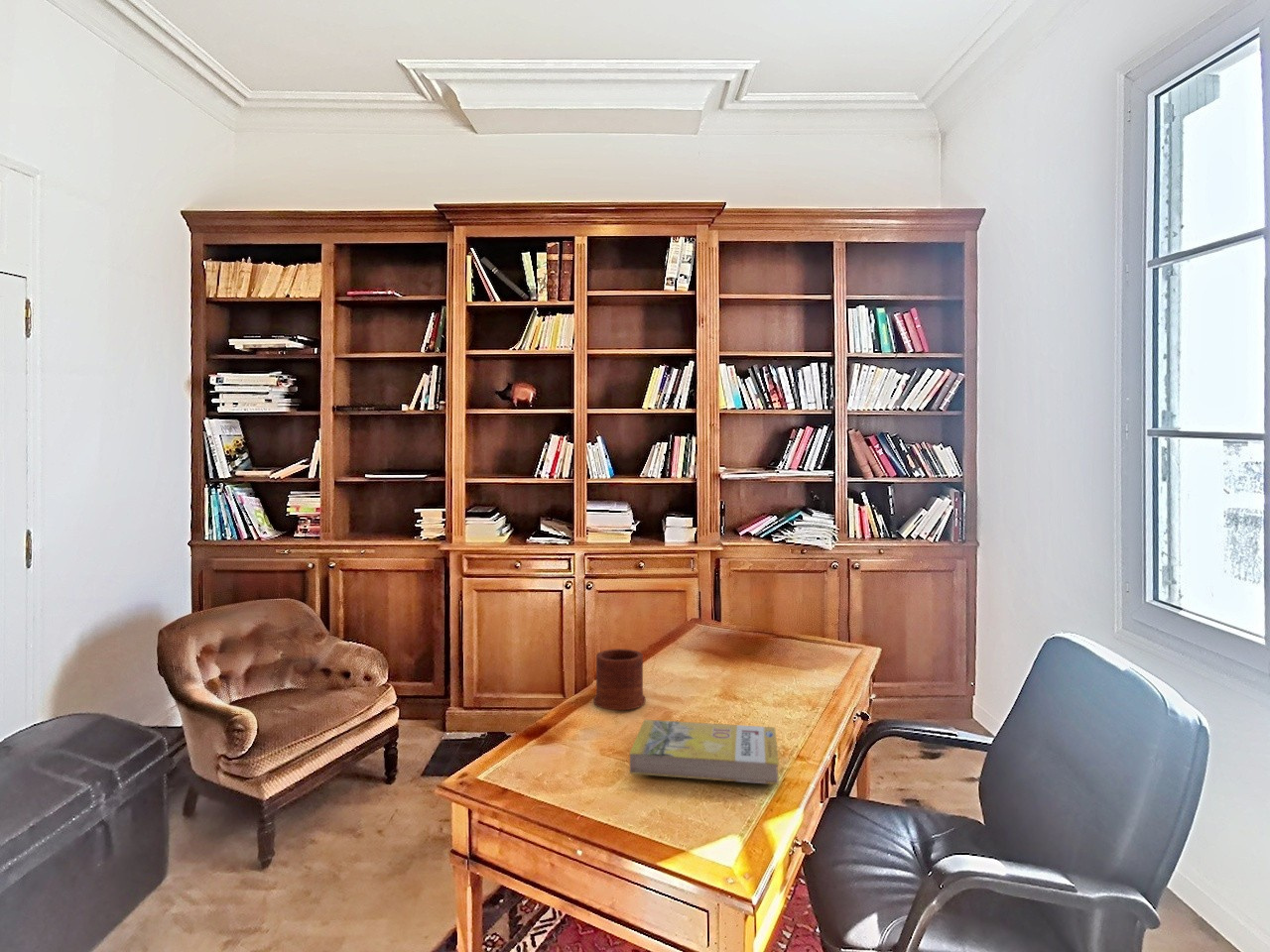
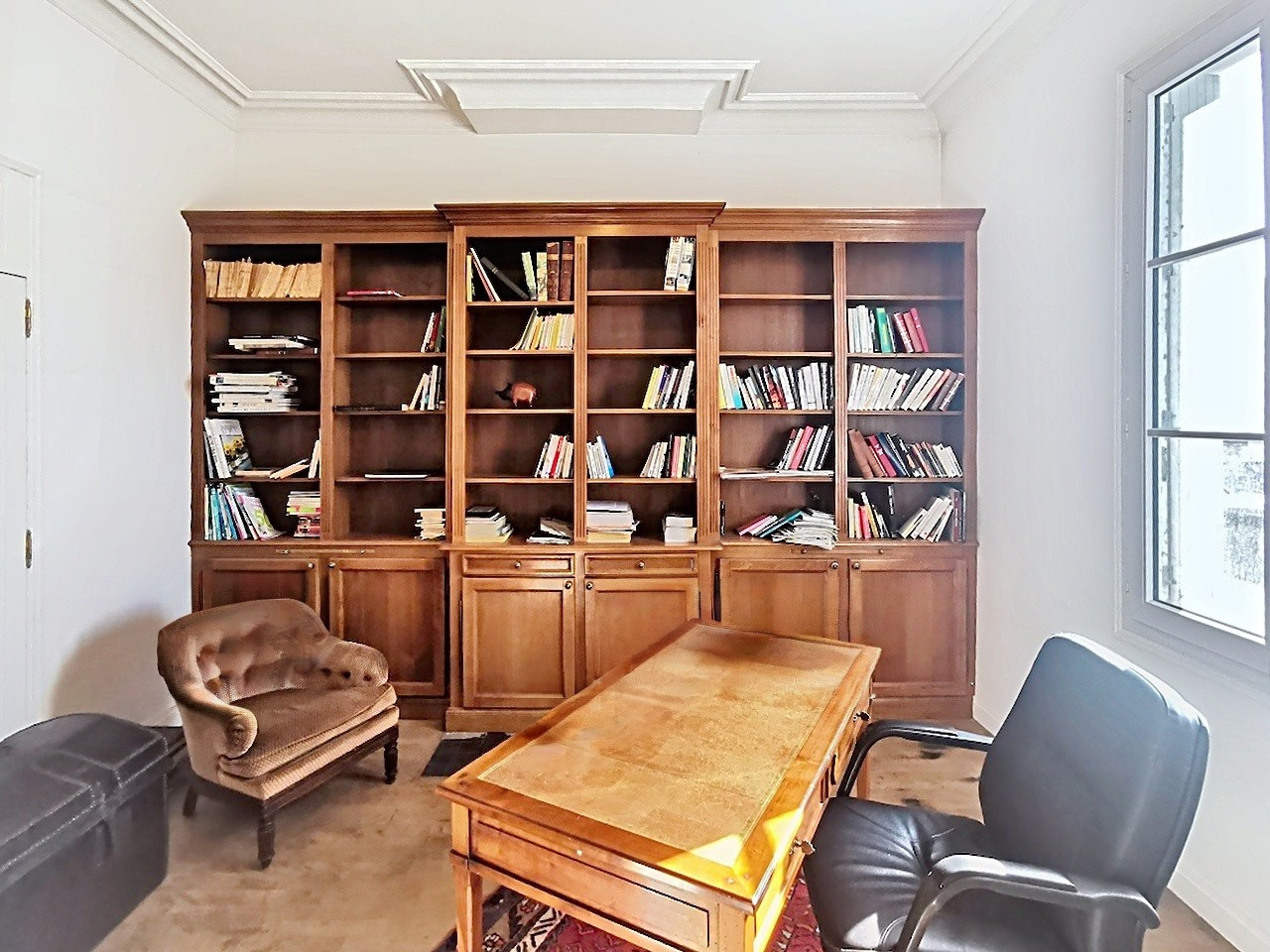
- mug (622, 676)
- book (705, 749)
